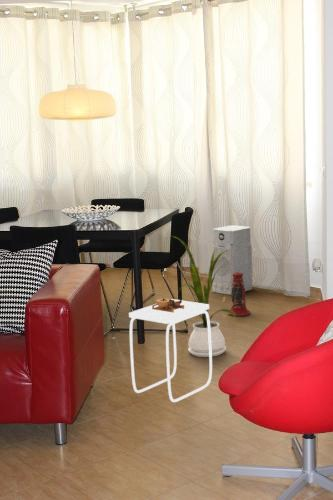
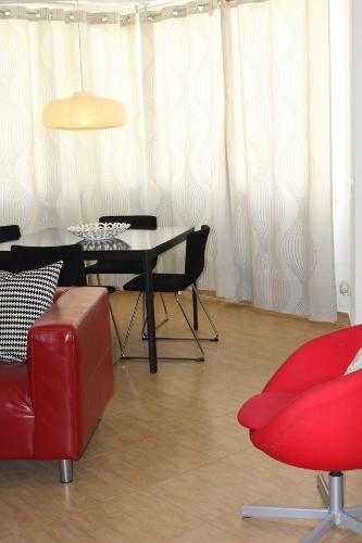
- air purifier (232, 259)
- side table (168, 344)
- house plant (202, 295)
- lantern (235, 293)
